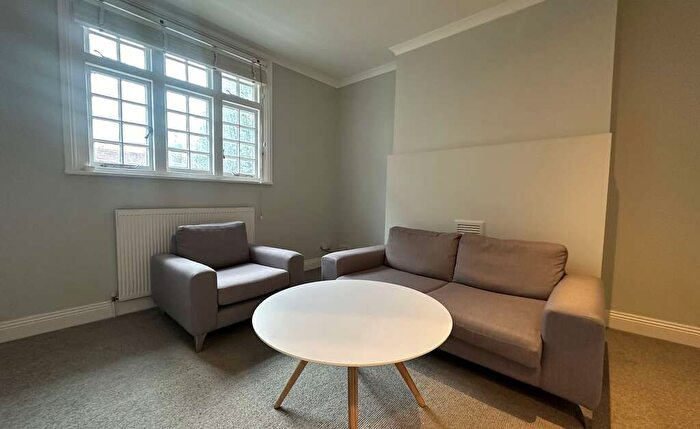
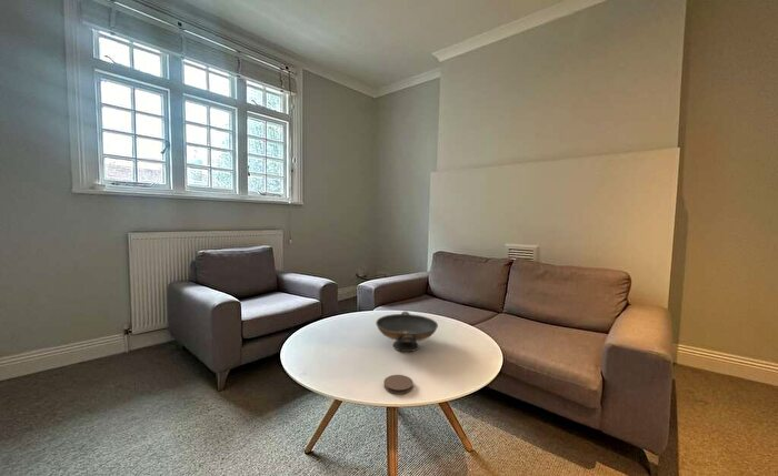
+ decorative bowl (406, 334)
+ coaster (398, 383)
